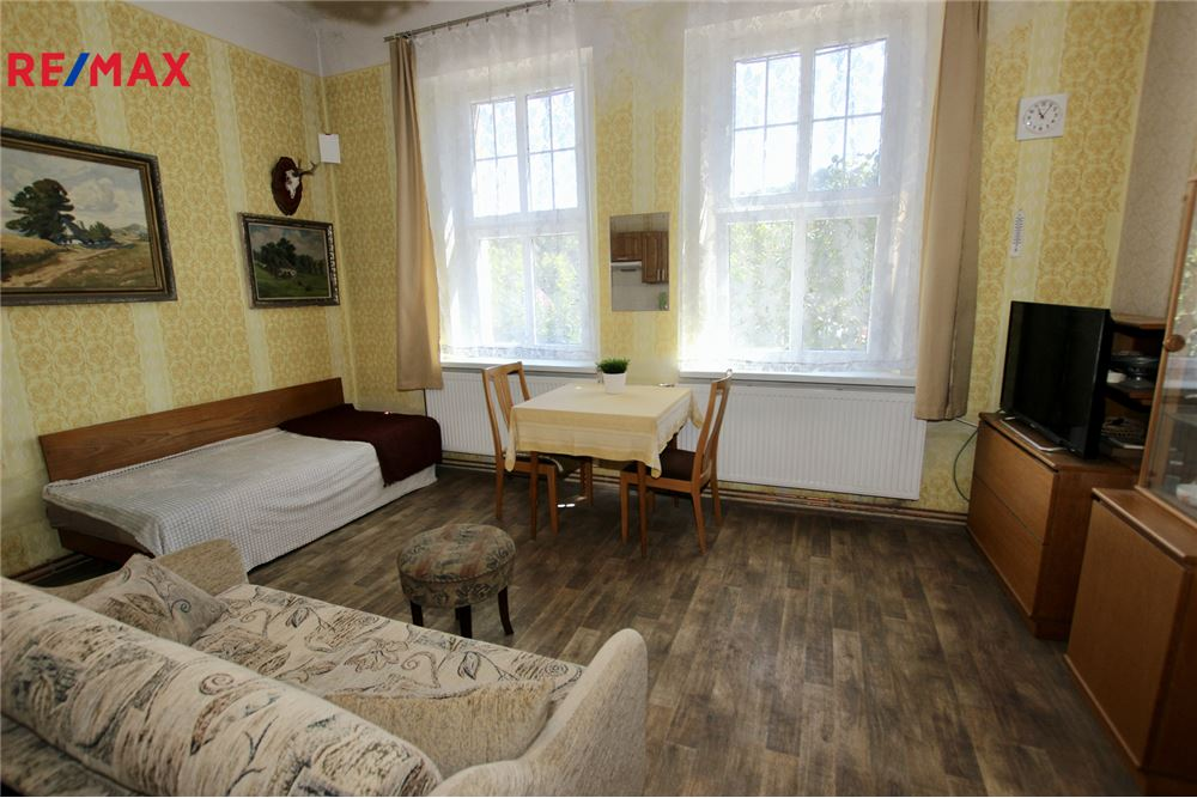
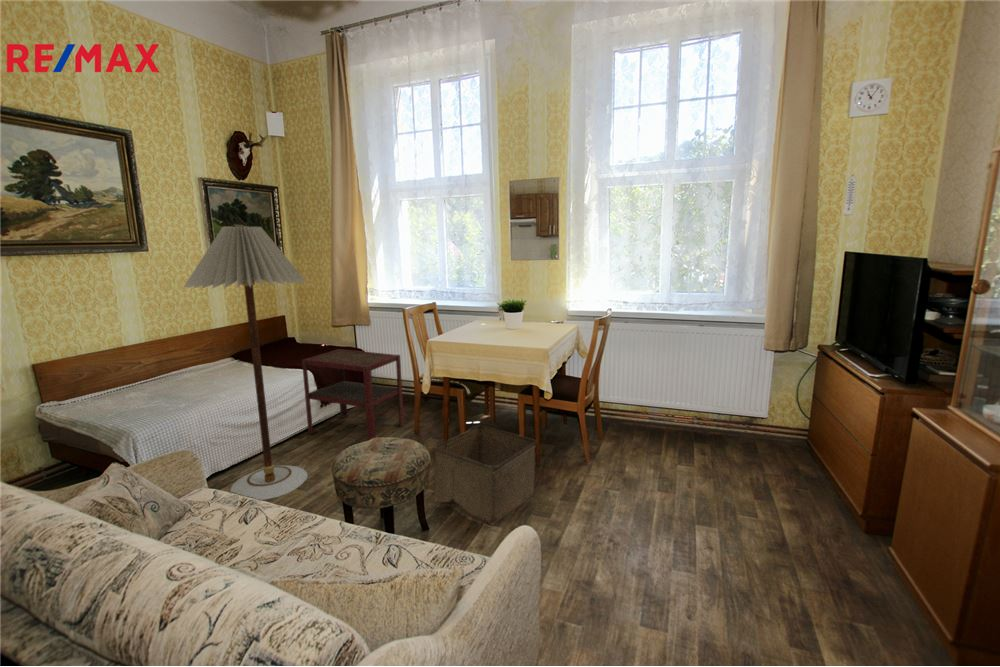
+ side table (354, 393)
+ floor lamp (256, 361)
+ storage bin (485, 470)
